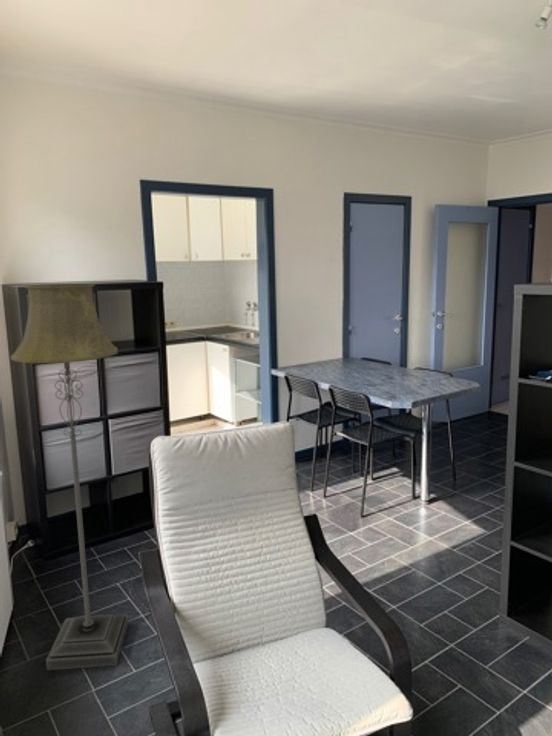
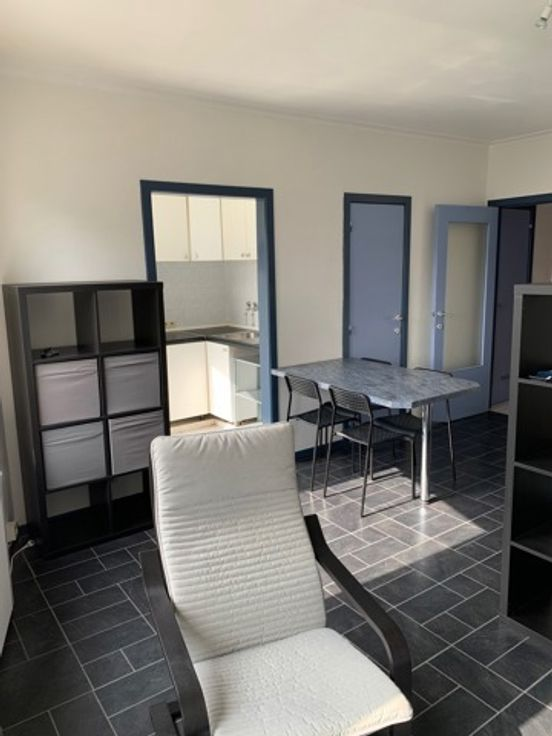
- floor lamp (76, 475)
